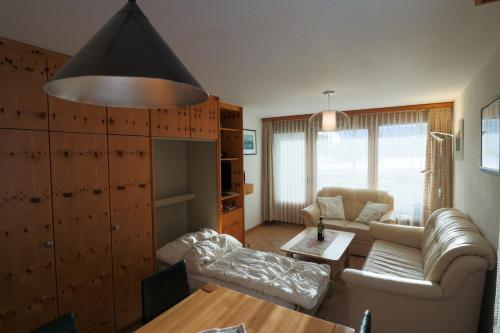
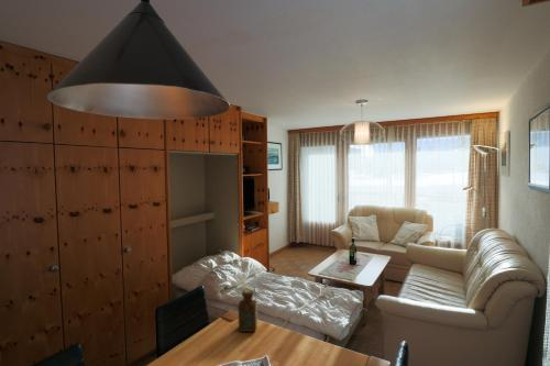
+ bottle (248, 309)
